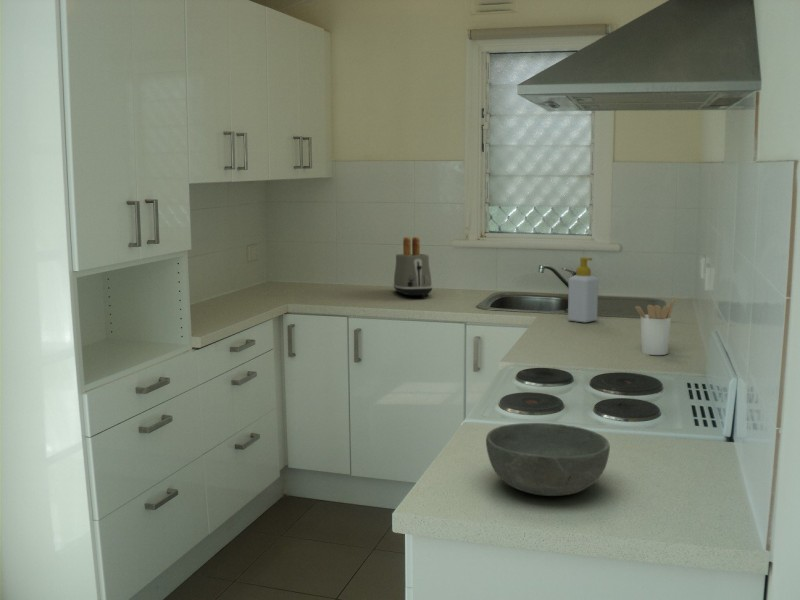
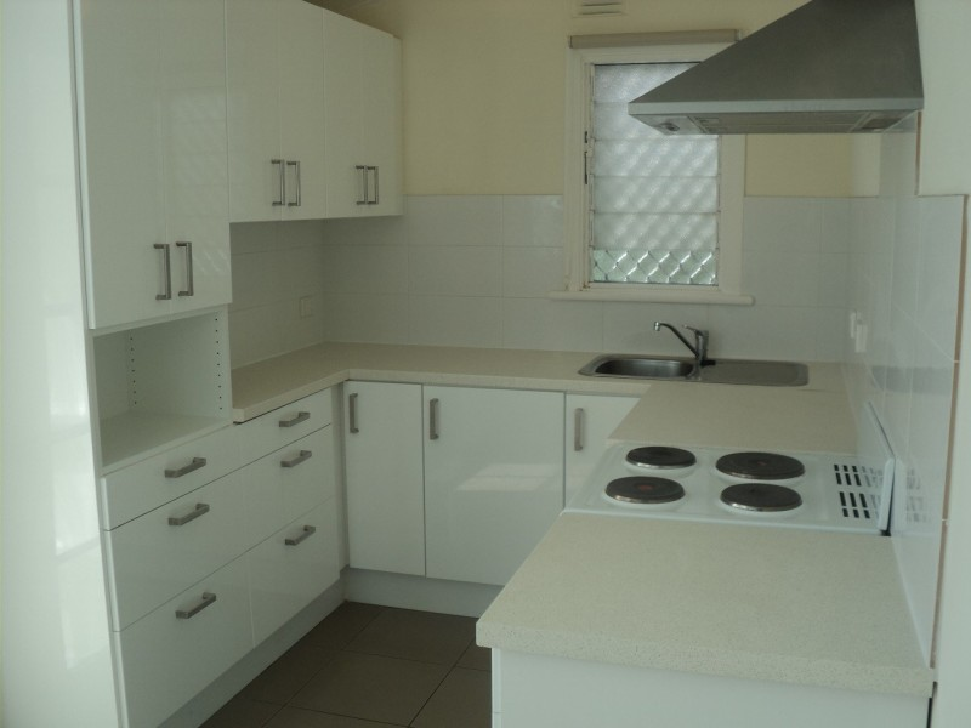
- bowl (546, 461)
- soap bottle (583, 289)
- toaster (412, 266)
- utensil holder (656, 327)
